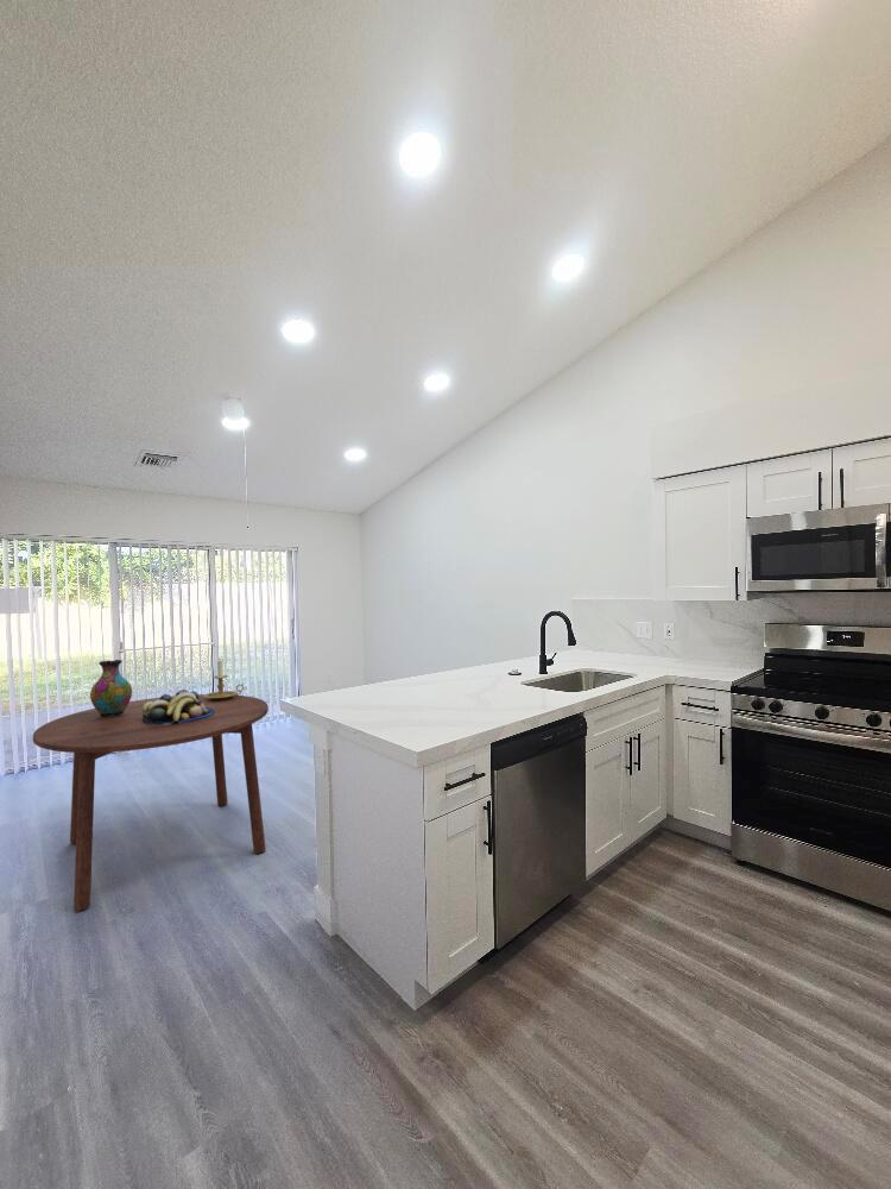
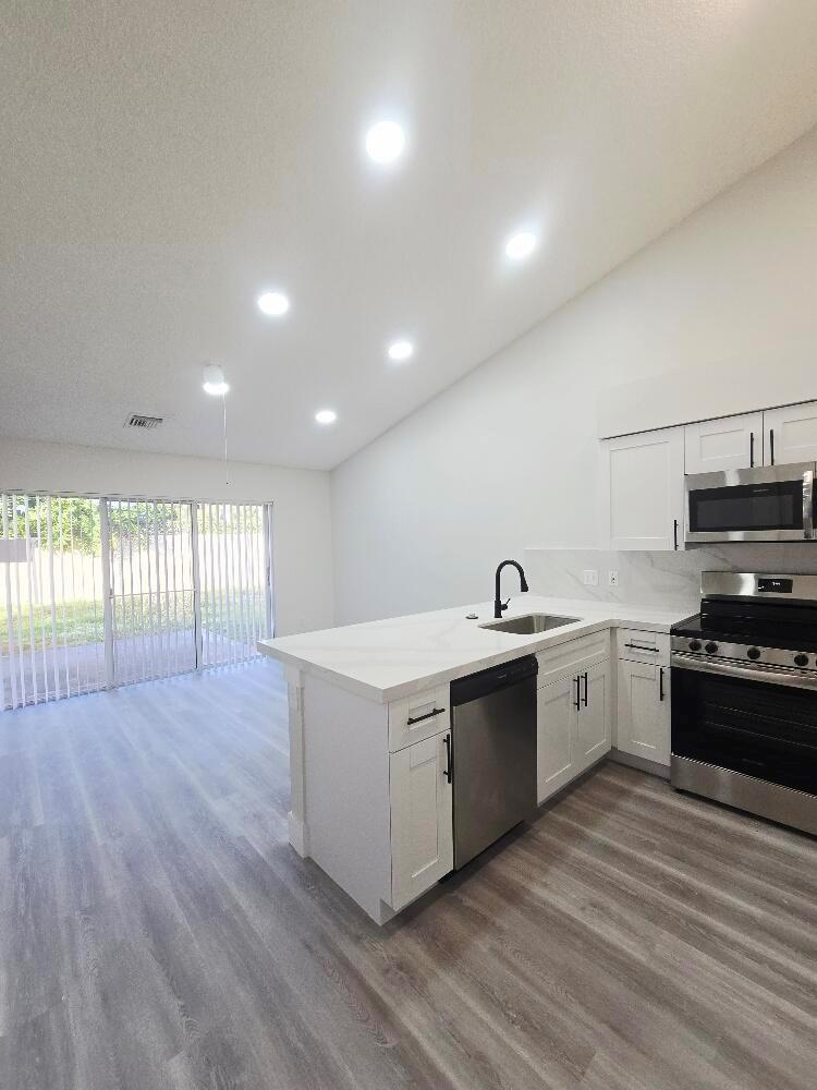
- candle holder (220, 678)
- fruit bowl (178, 703)
- vase (110, 687)
- dining table (157, 747)
